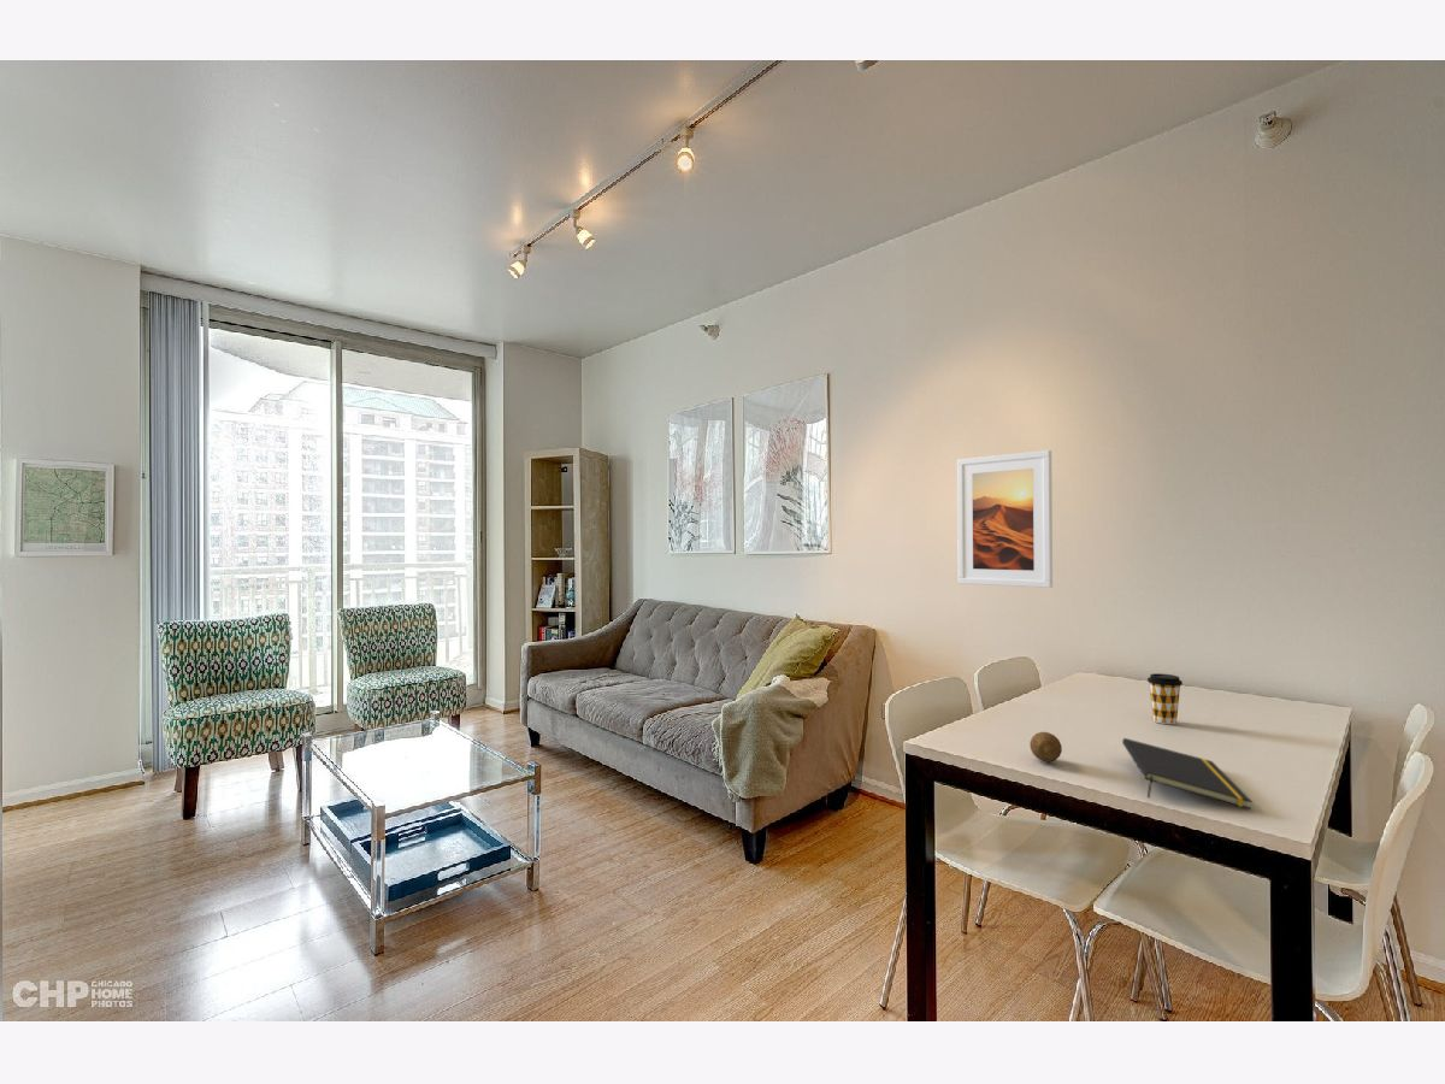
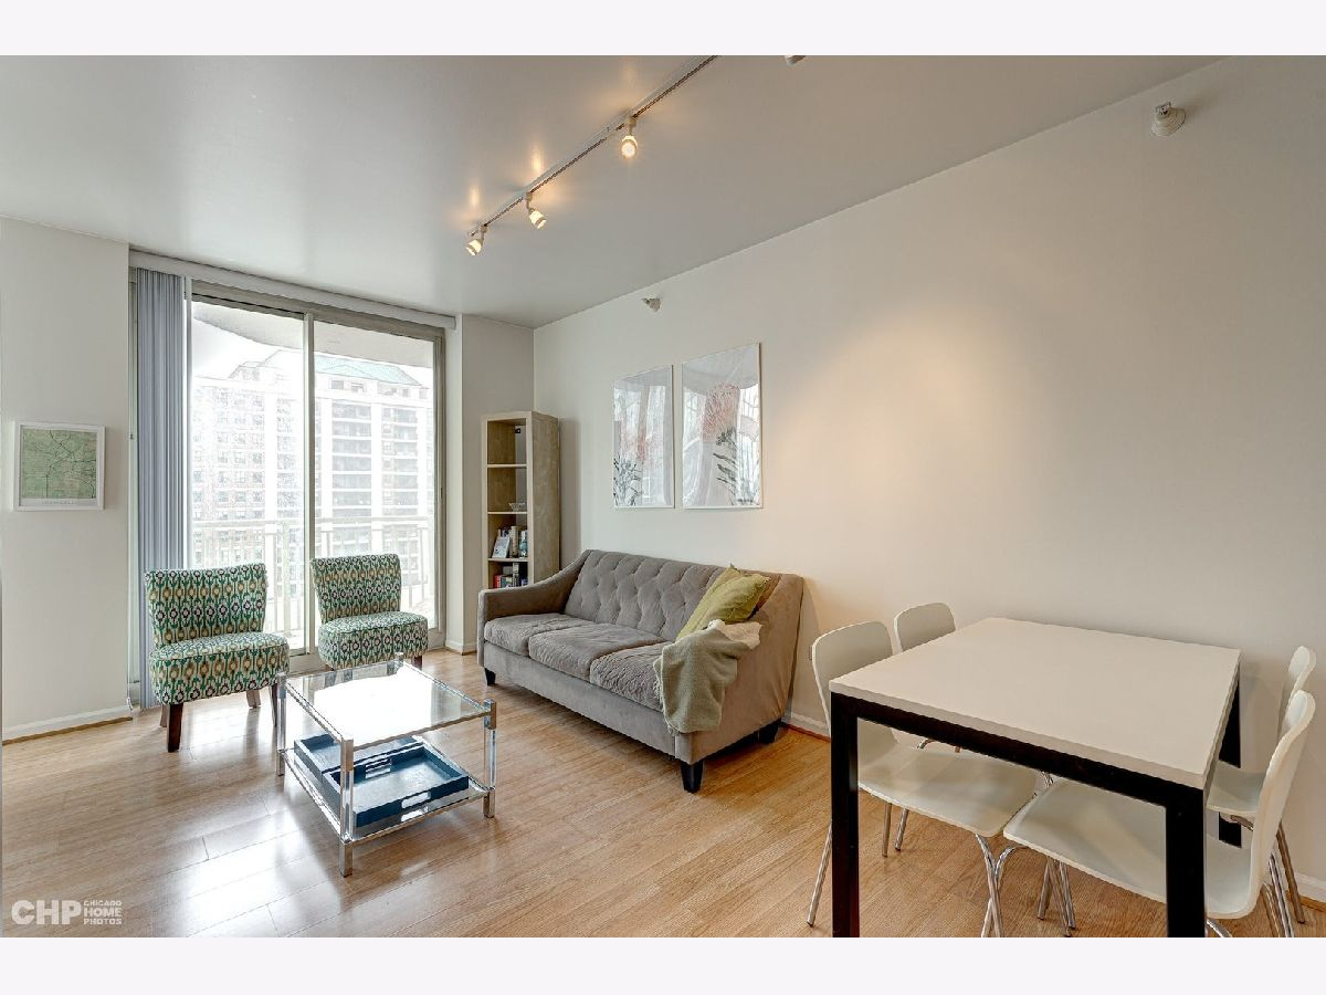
- coffee cup (1164, 699)
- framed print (1002, 520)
- fruit (1045, 746)
- notepad (1180, 770)
